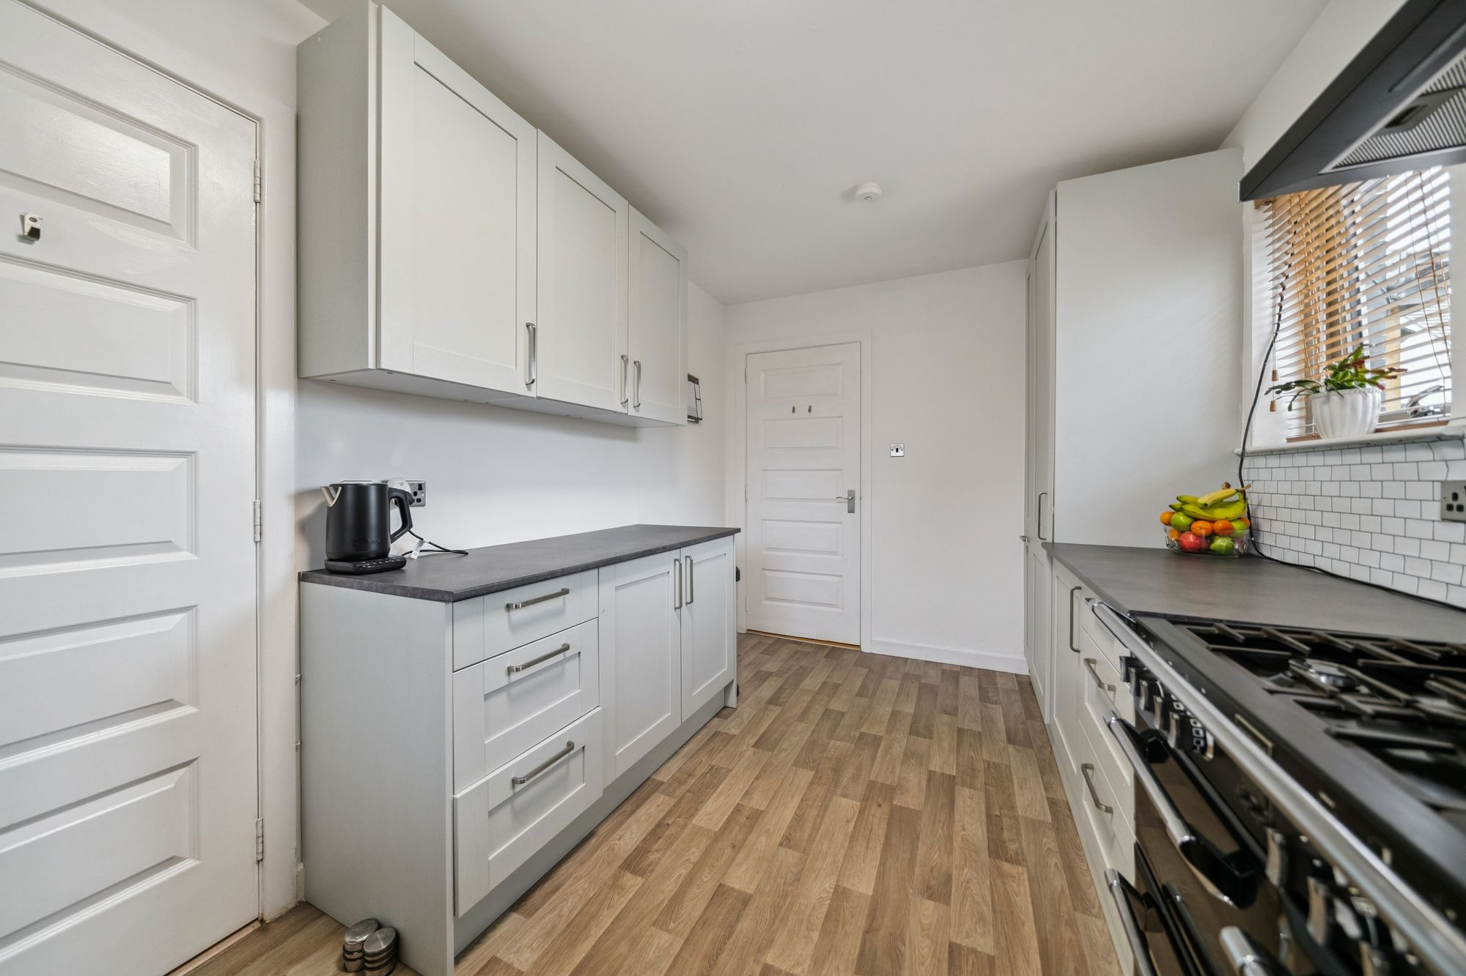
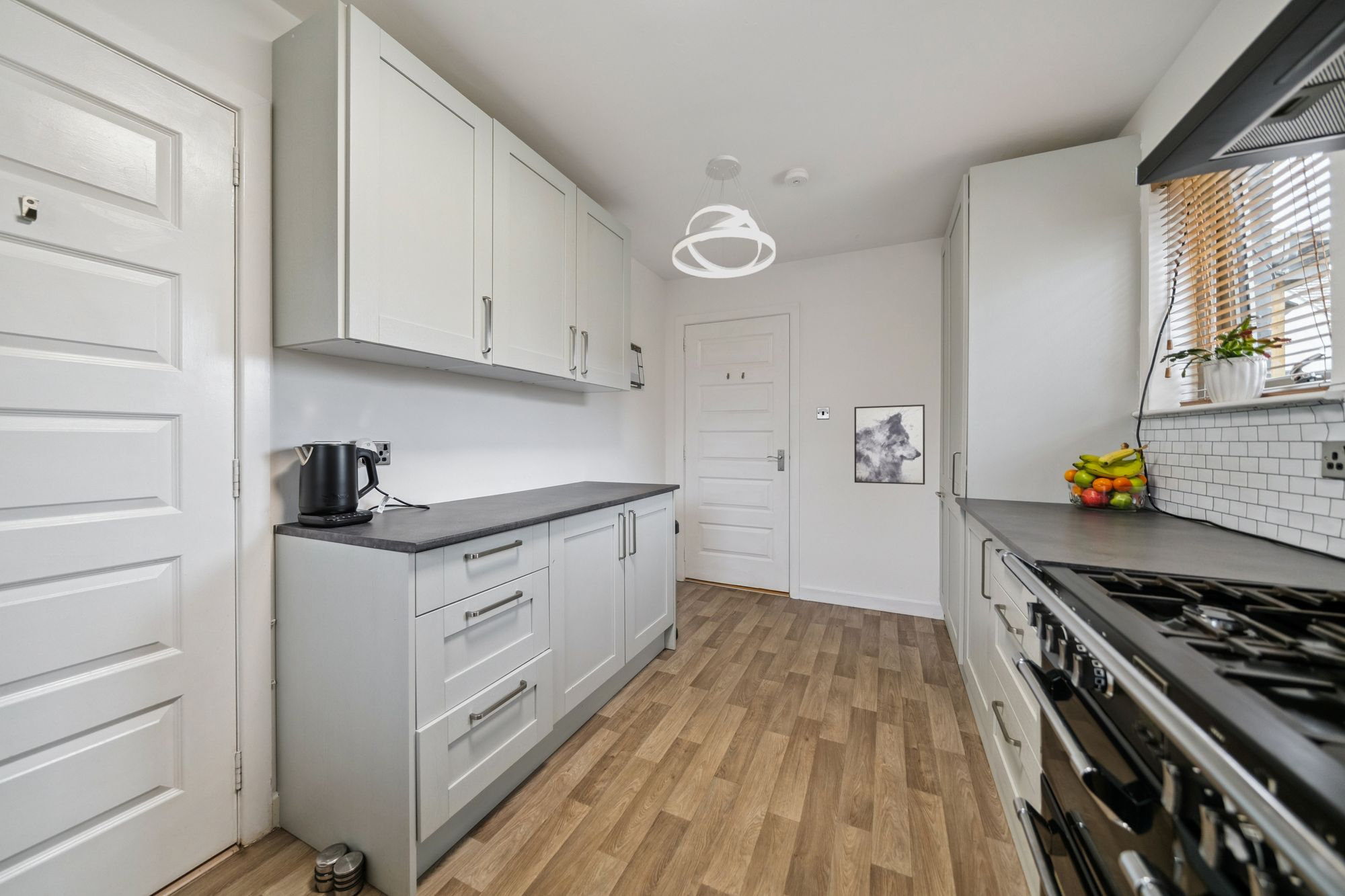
+ wall art (888, 444)
+ pendant light (723, 214)
